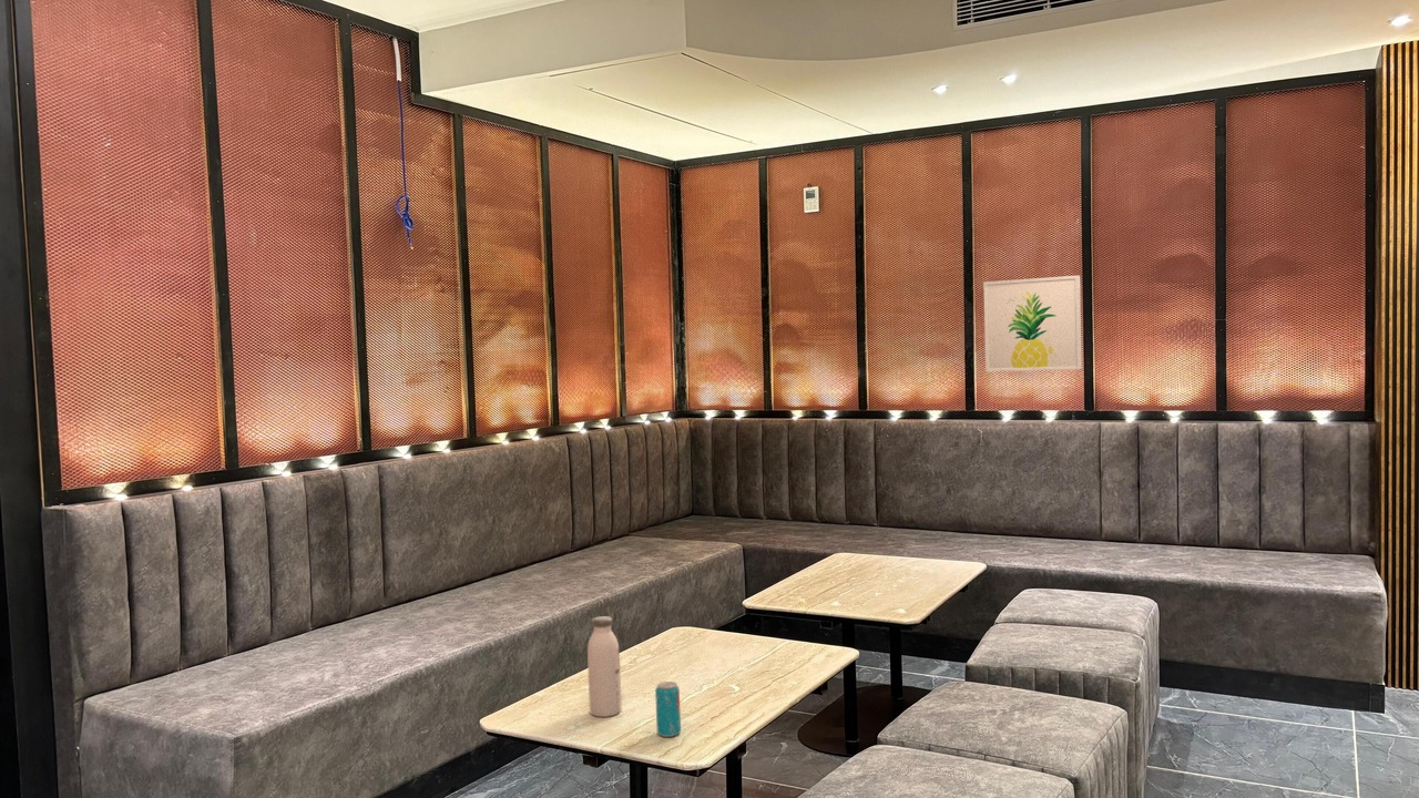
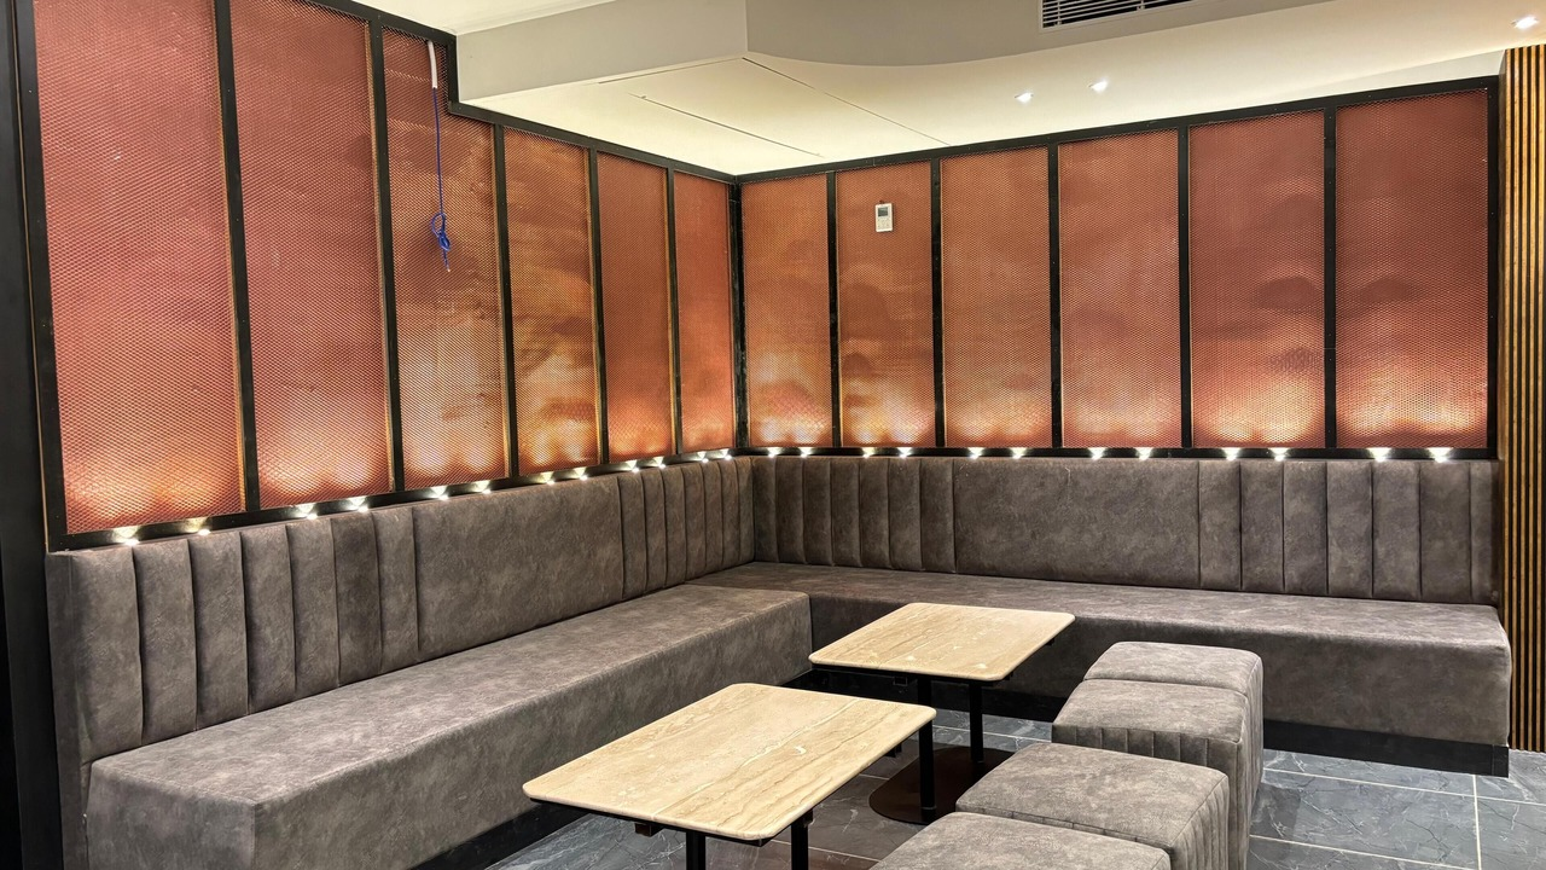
- beverage can (667, 708)
- wall art (1031, 325)
- water bottle (603, 664)
